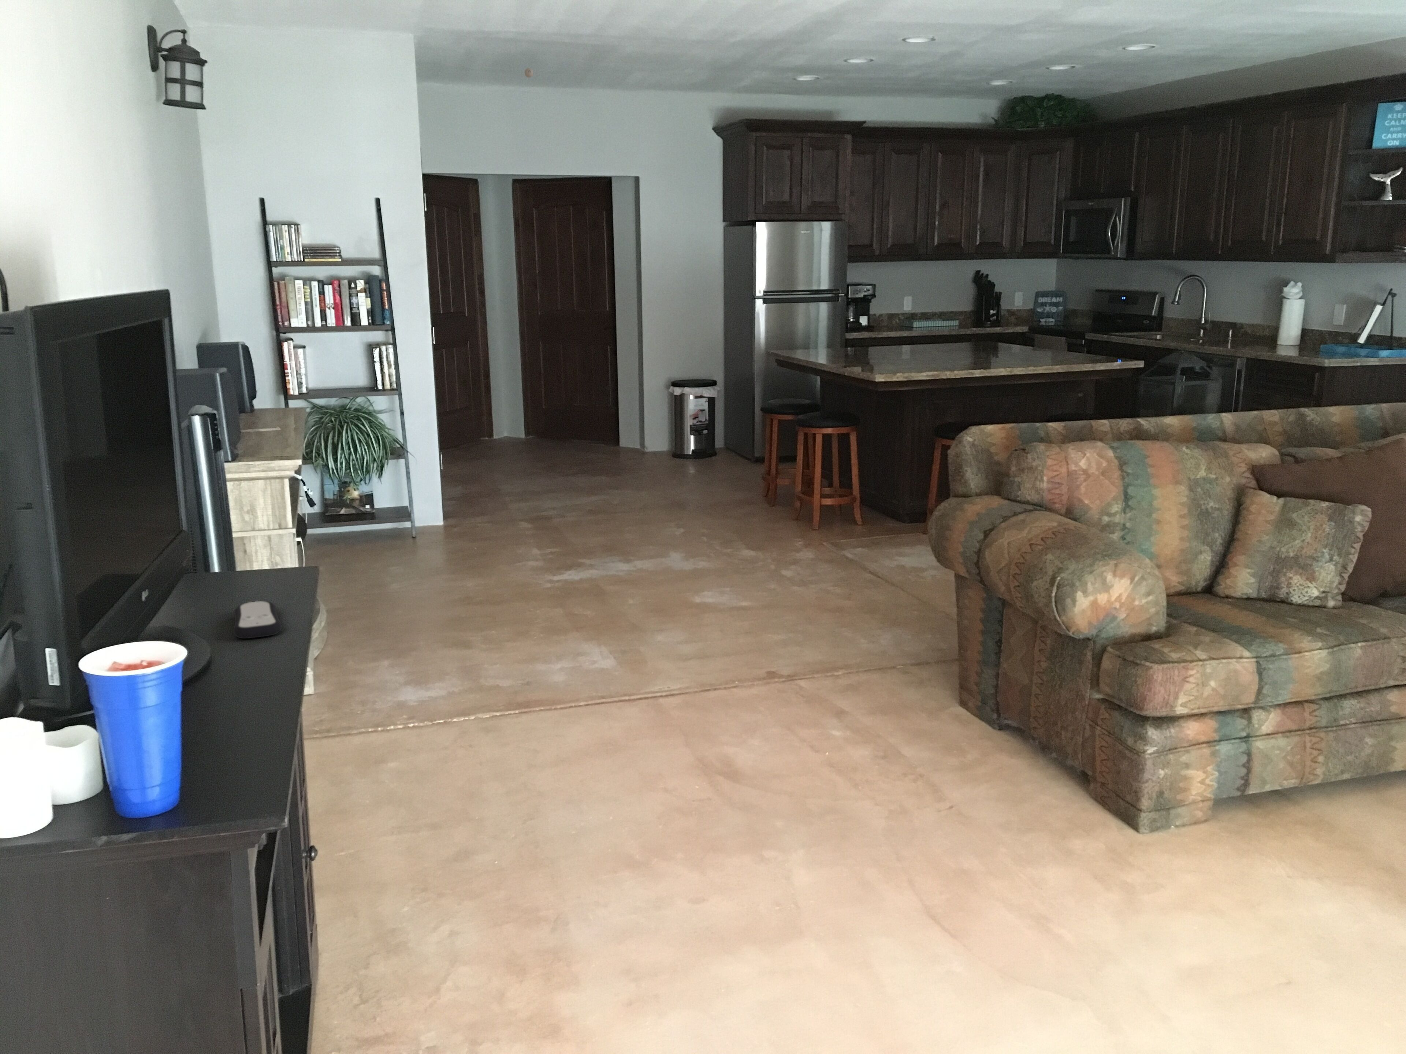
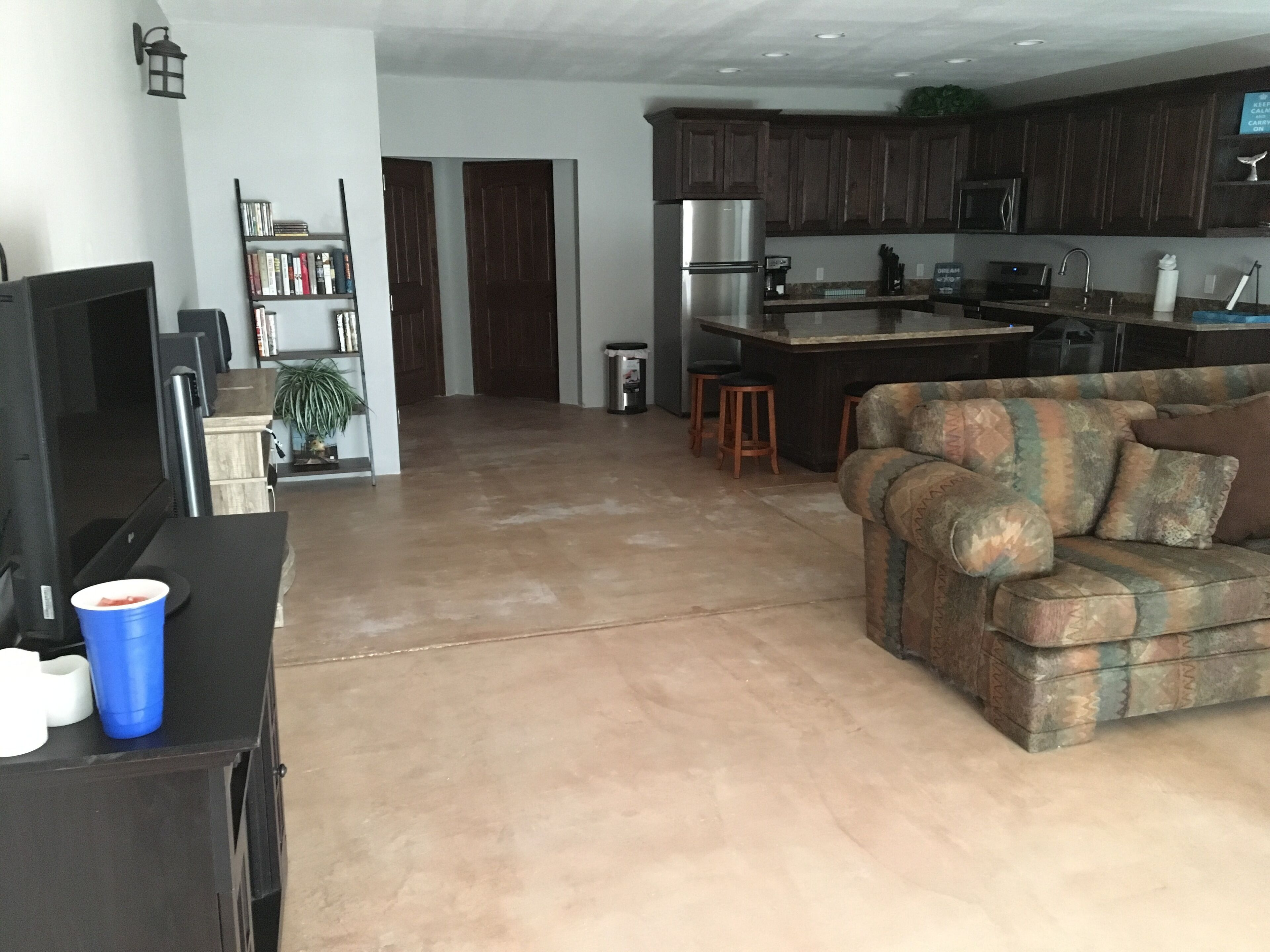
- remote control (257, 618)
- eyeball (529, 73)
